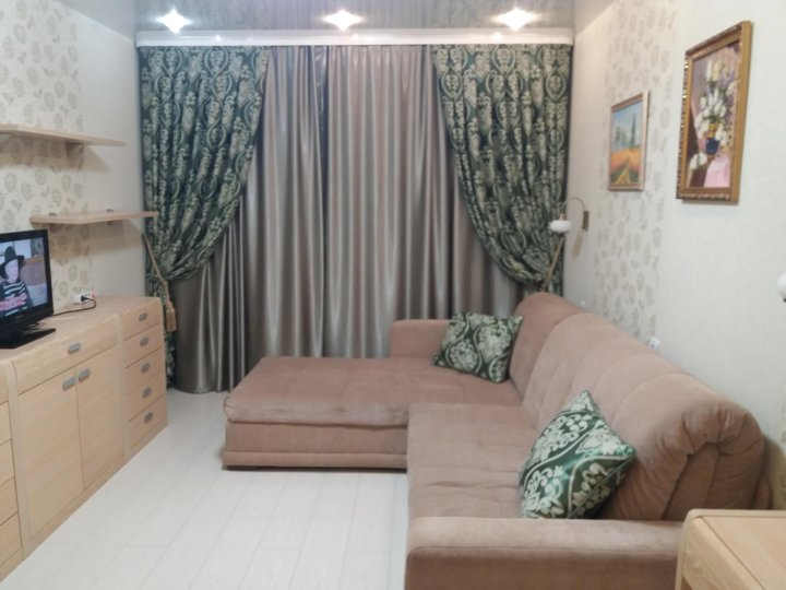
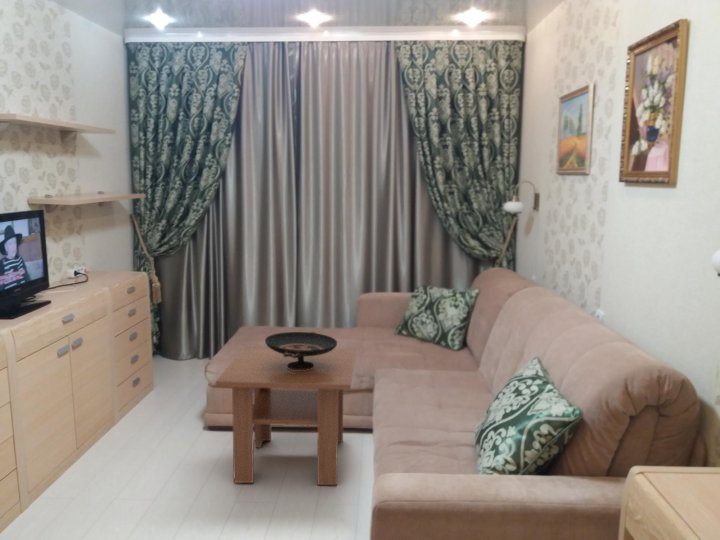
+ decorative bowl (301, 352)
+ coffee table (292, 412)
